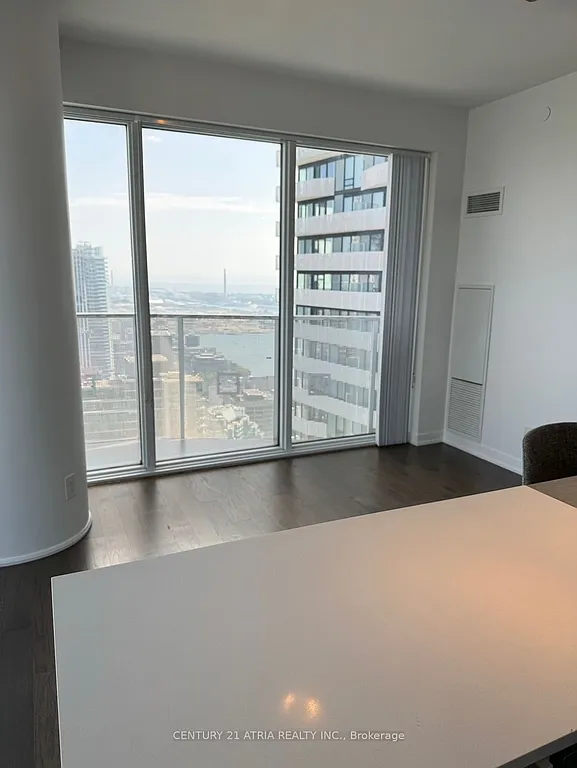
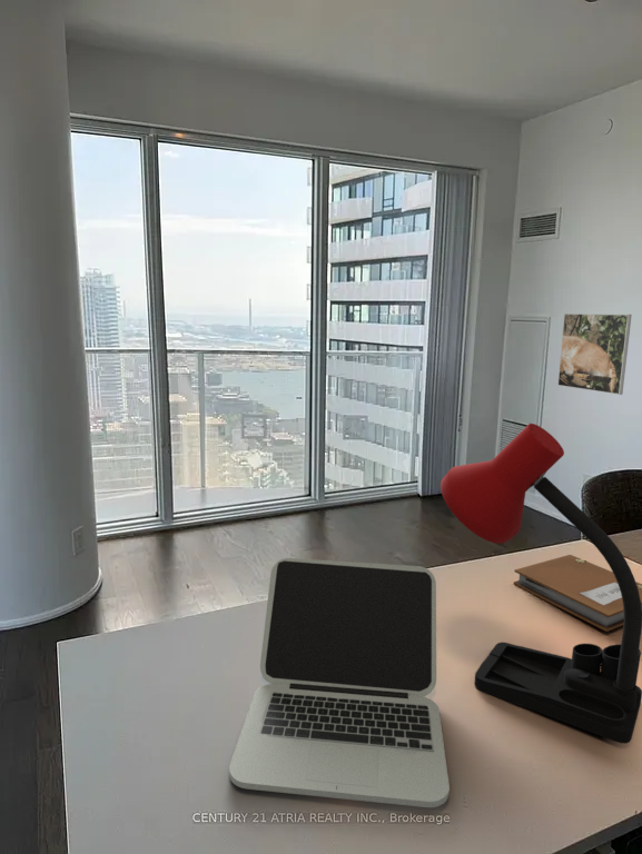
+ laptop (345, 661)
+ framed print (592, 351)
+ desk lamp (517, 533)
+ notebook (590, 589)
